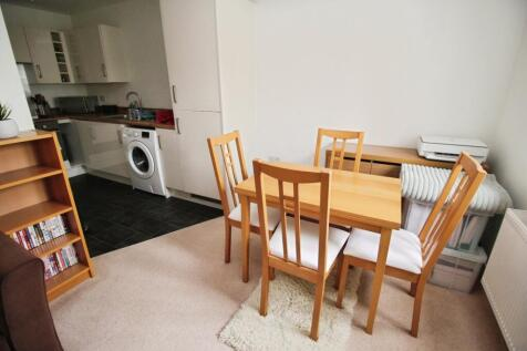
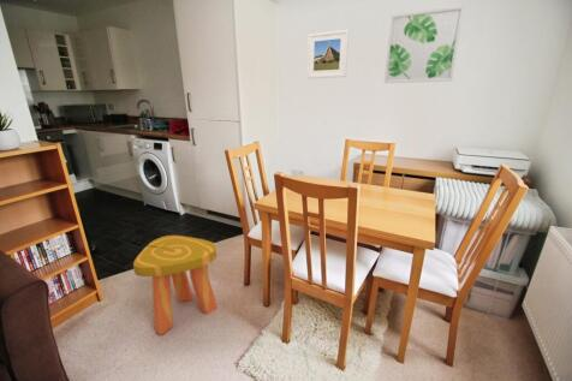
+ stool (175, 282)
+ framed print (327, 55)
+ wall art (421, 47)
